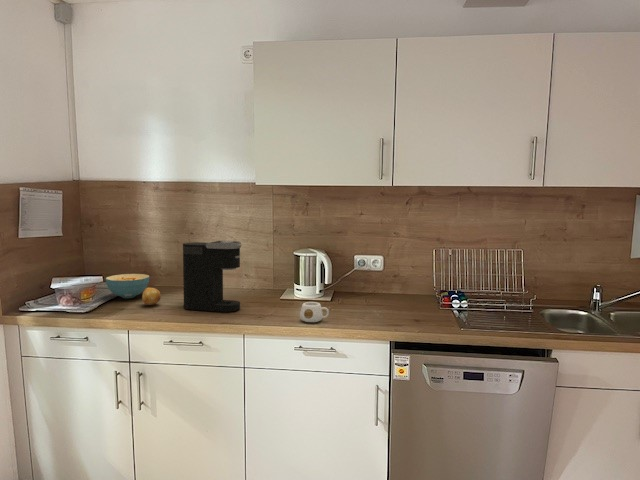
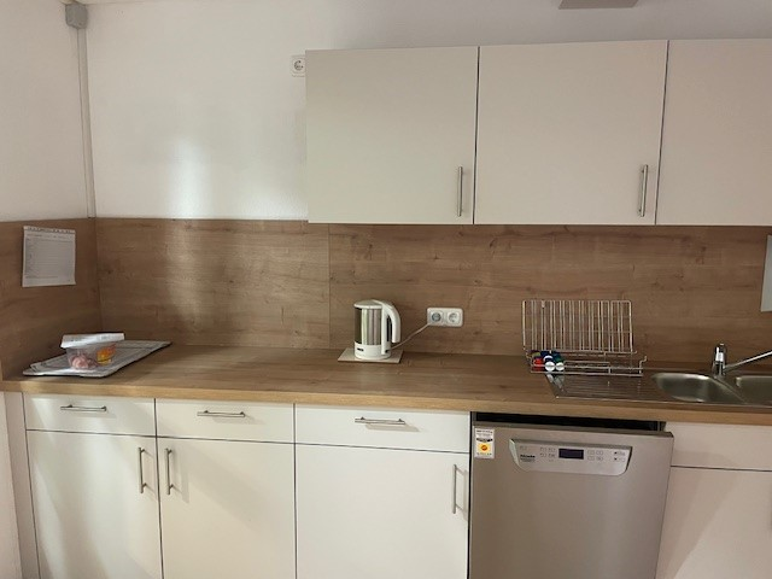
- mug (314, 312)
- fruit (151, 296)
- cereal bowl (128, 287)
- coffee maker (212, 274)
